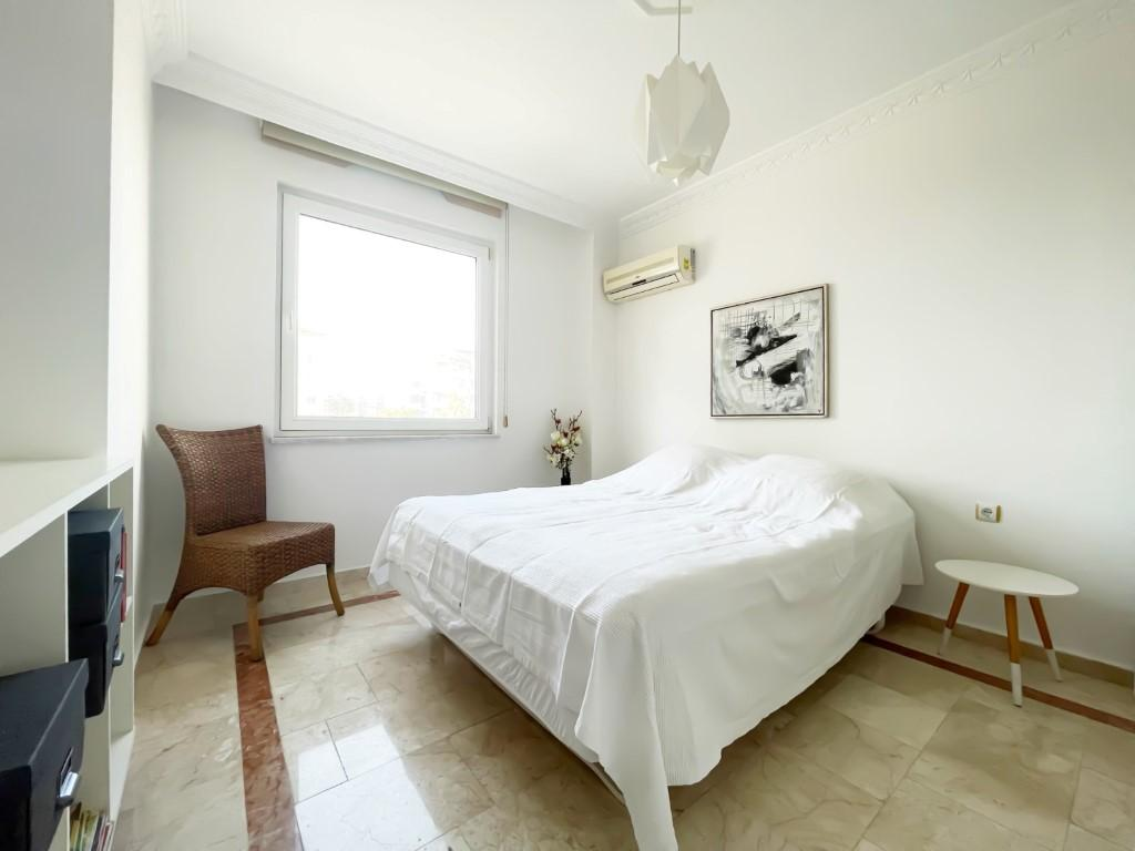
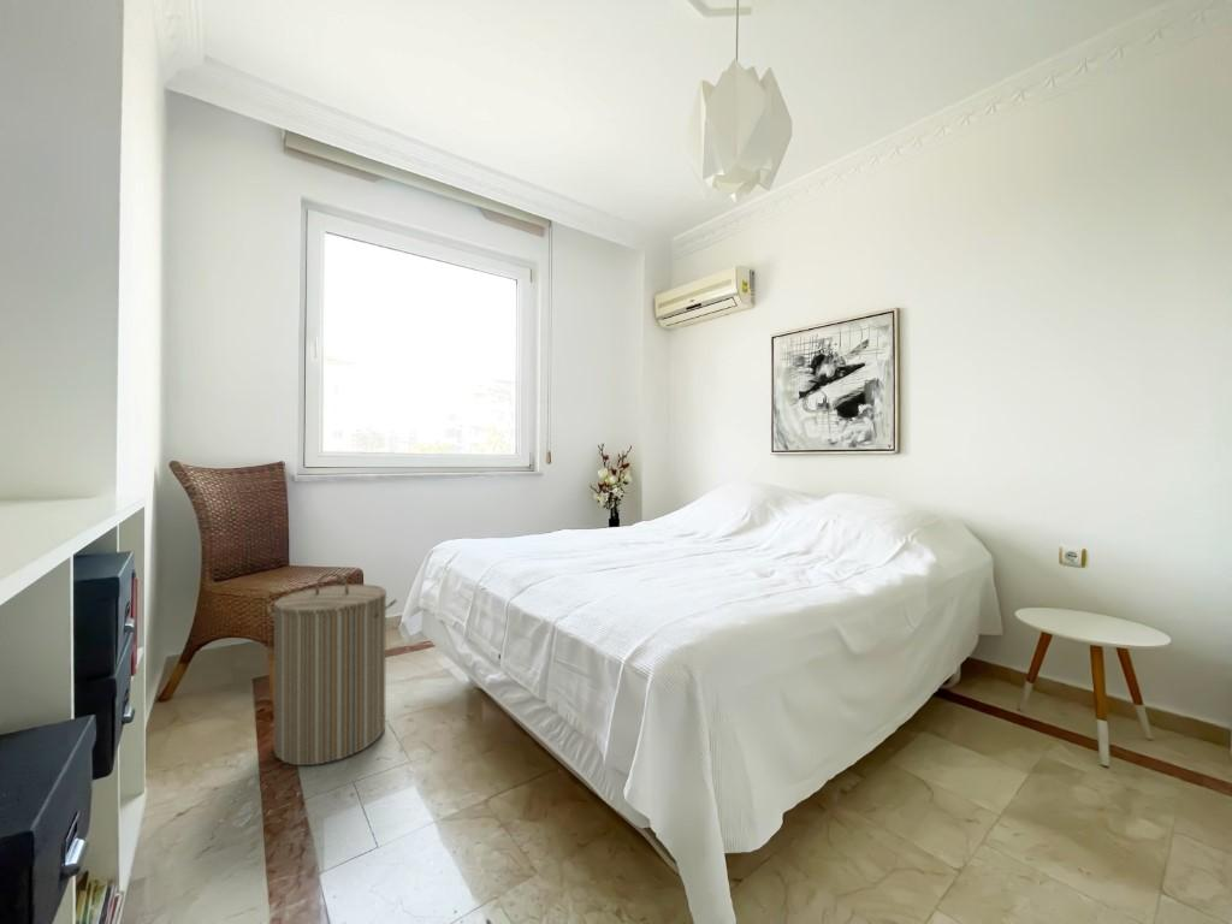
+ laundry hamper (332, 654)
